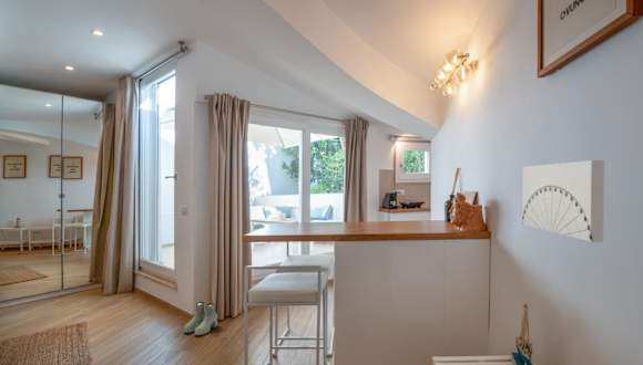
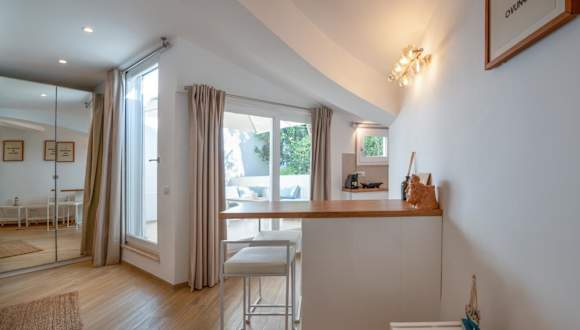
- wall art (555, 197)
- boots (201, 316)
